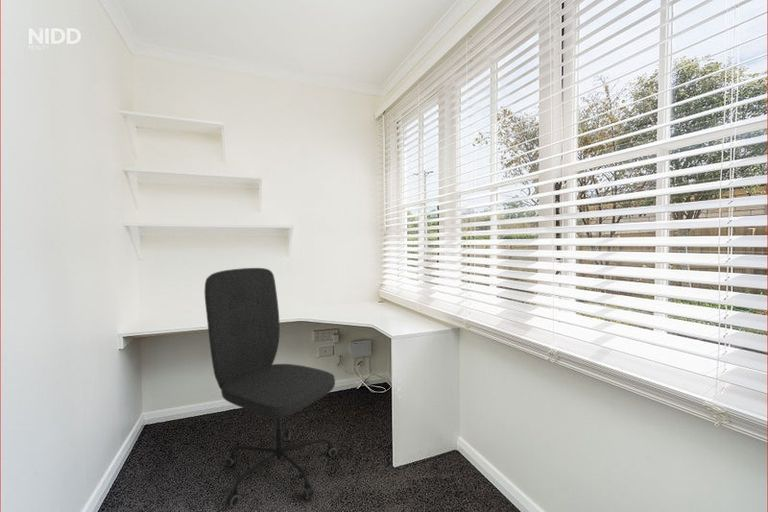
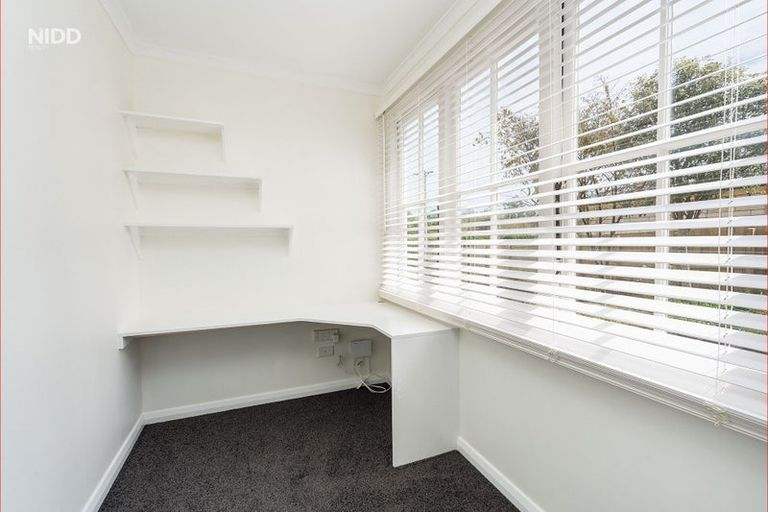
- office chair (274, 368)
